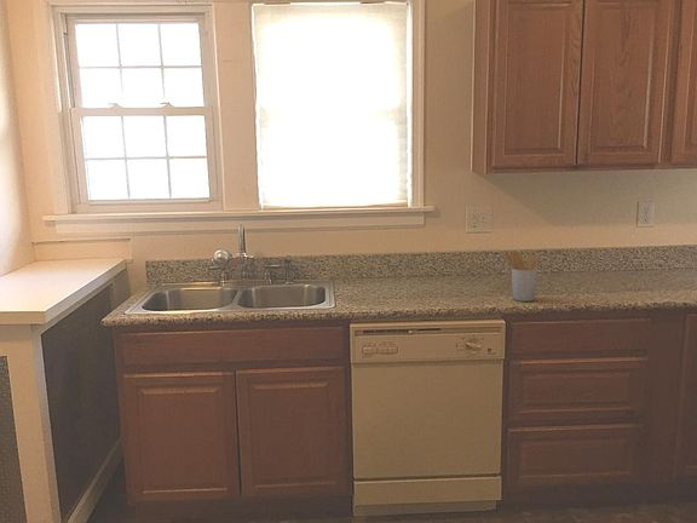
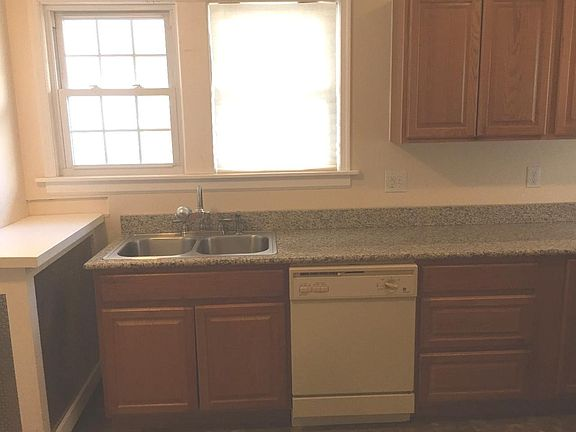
- utensil holder (519, 275)
